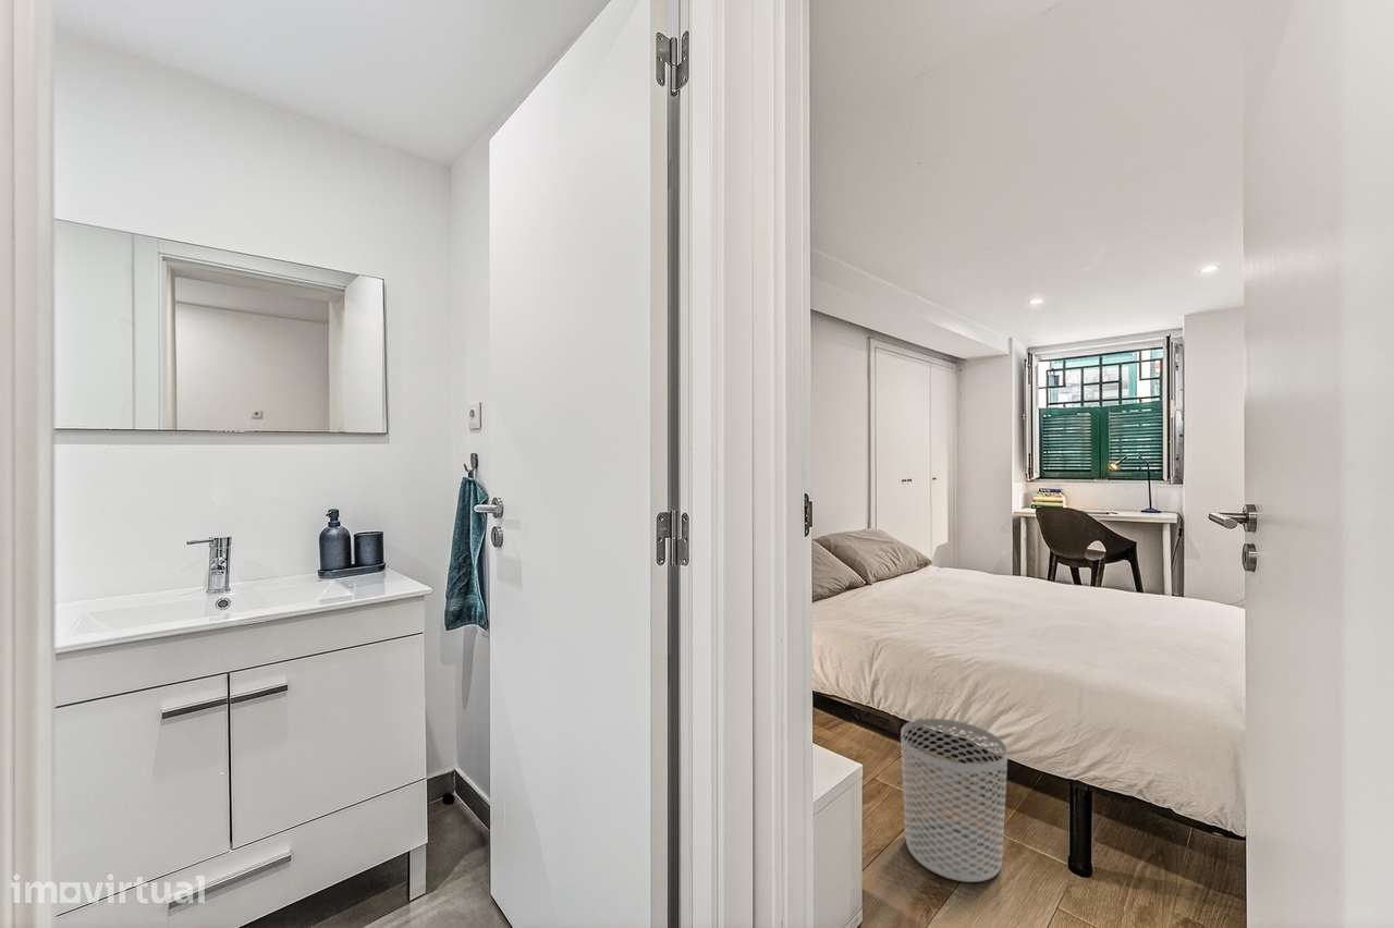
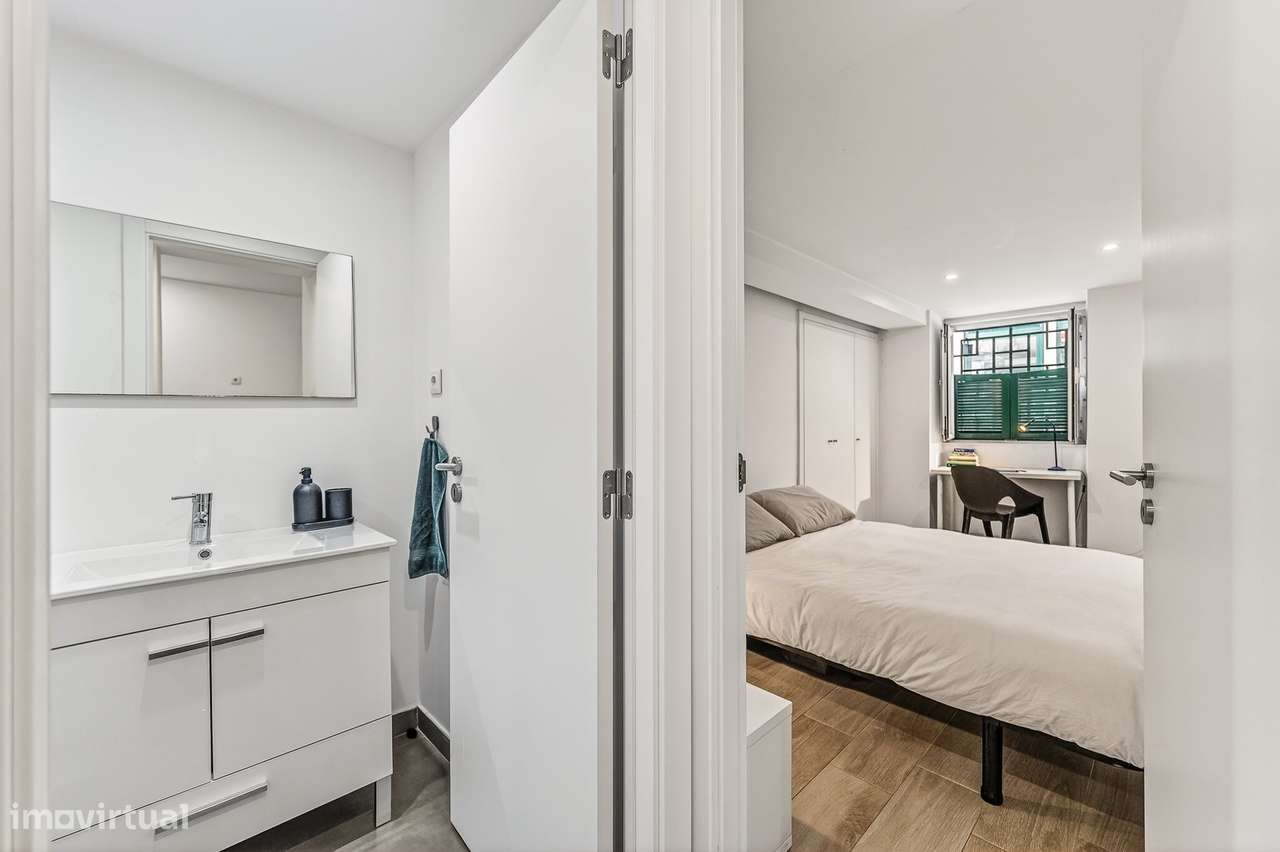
- waste bin (952, 796)
